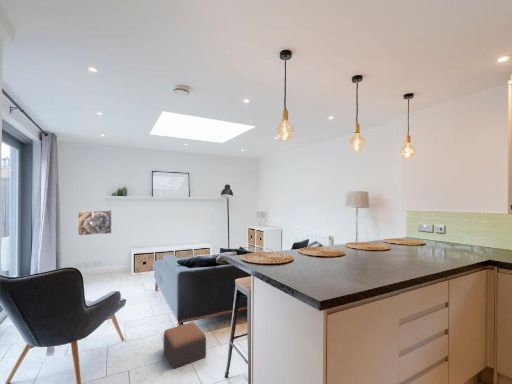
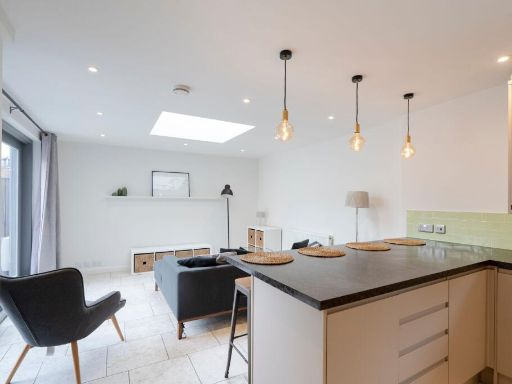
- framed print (95, 222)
- footstool (184, 342)
